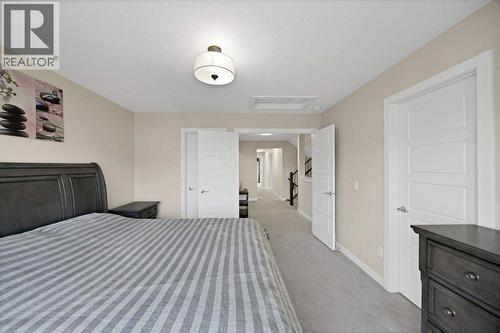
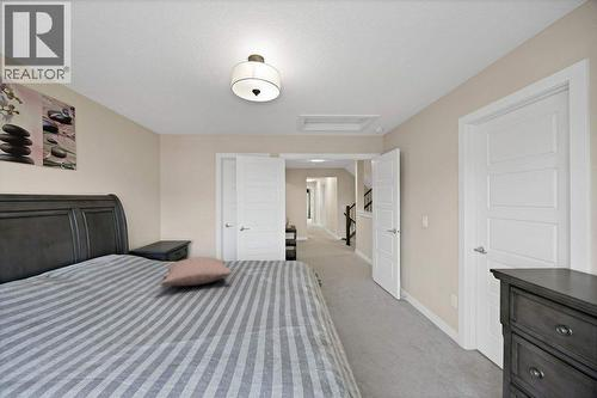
+ pillow (197, 269)
